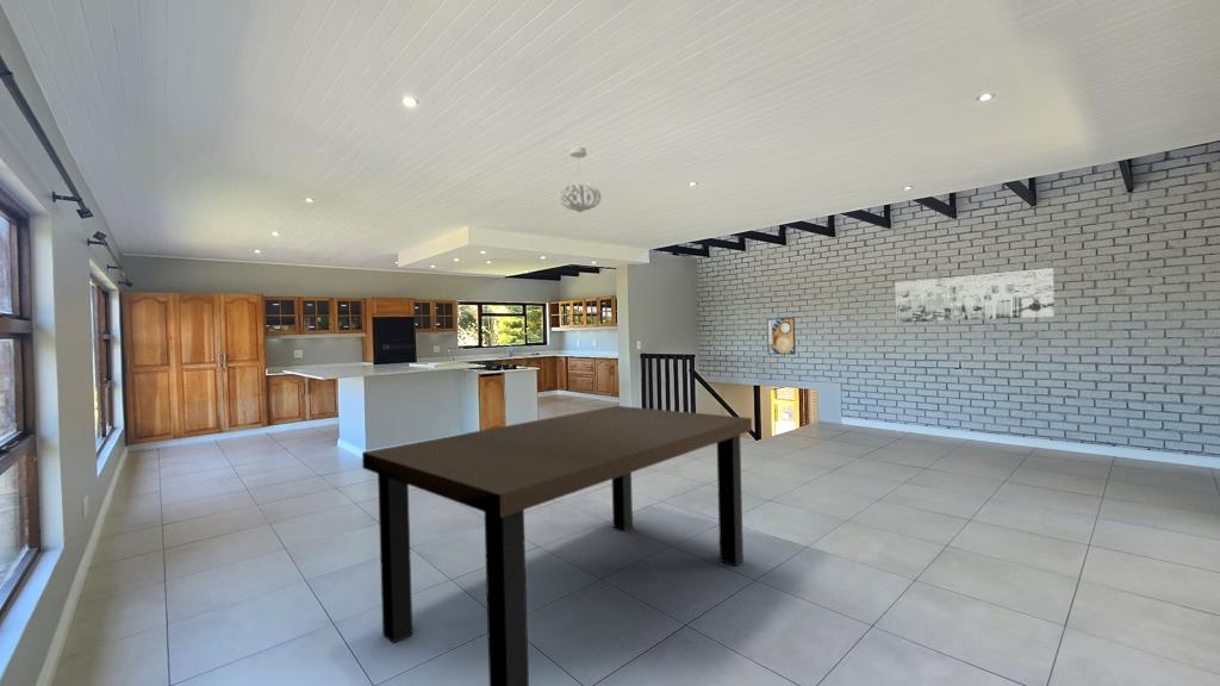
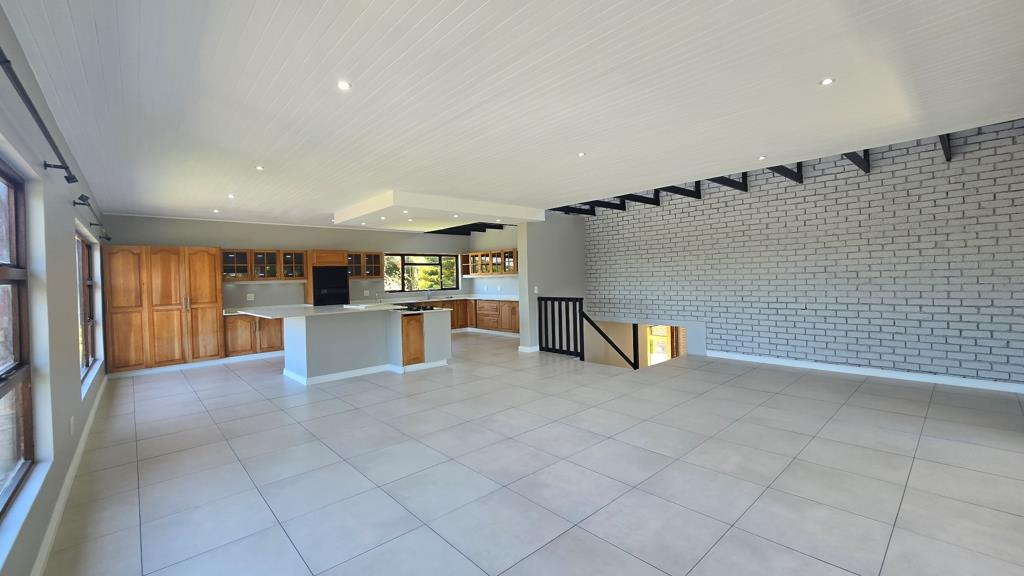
- pendant light (579, 180)
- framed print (780, 336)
- wall art (966, 298)
- dining table (577, 491)
